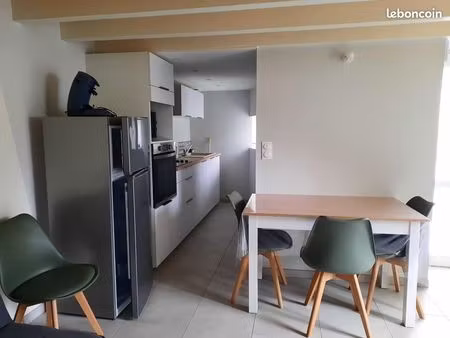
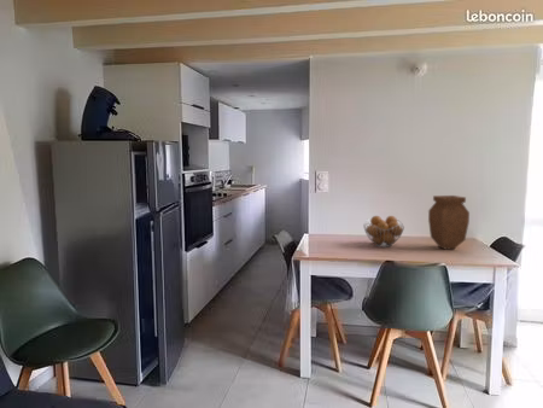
+ water jug (448, 222)
+ fruit basket (383, 231)
